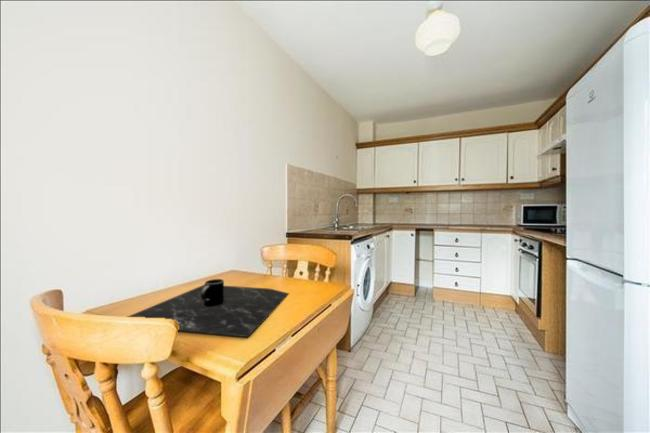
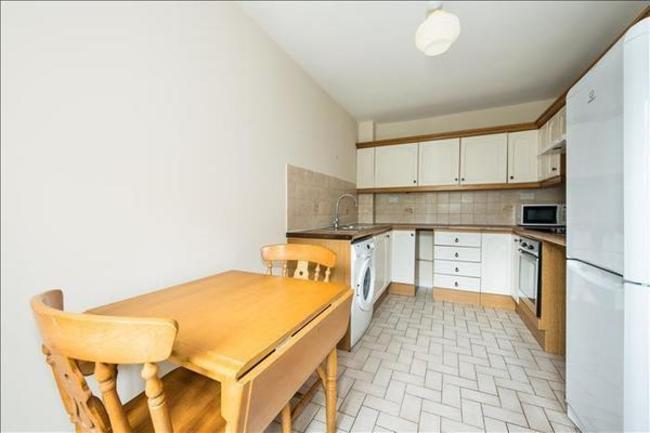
- placemat (220, 292)
